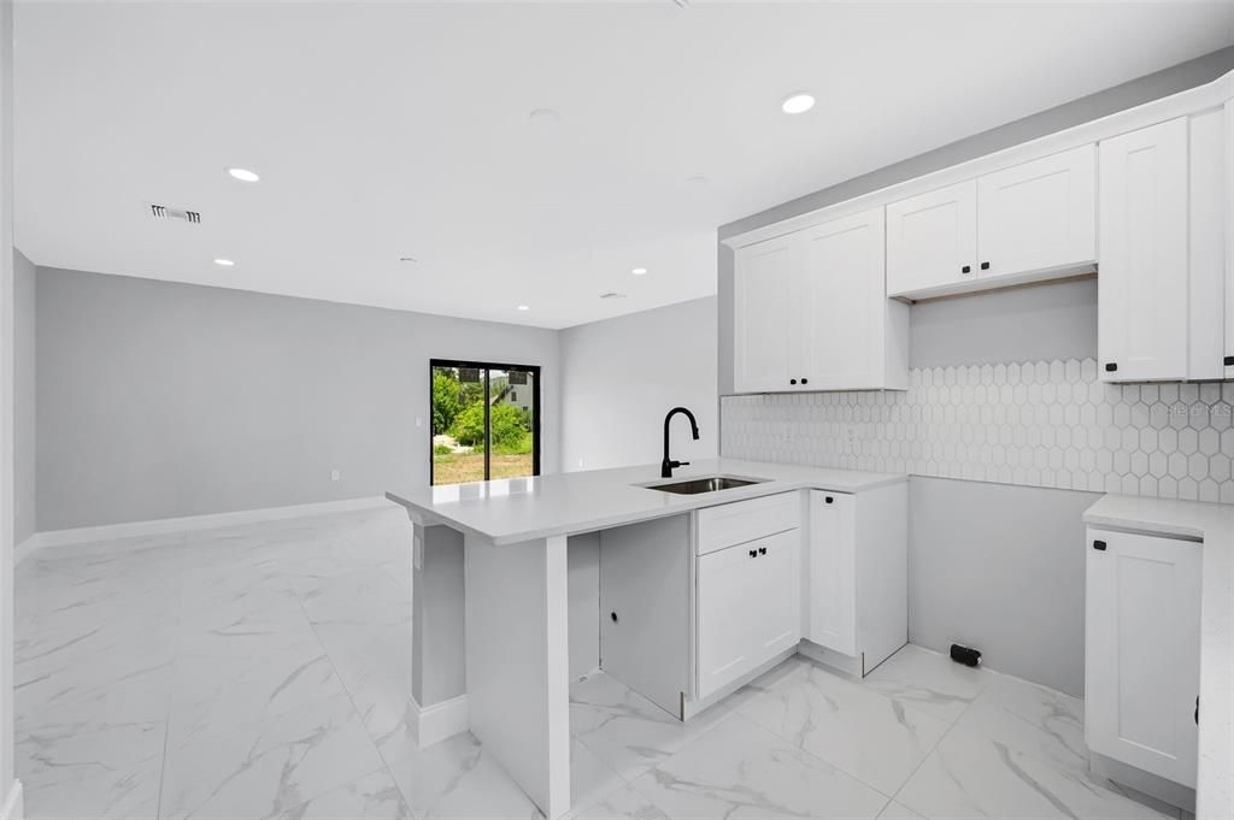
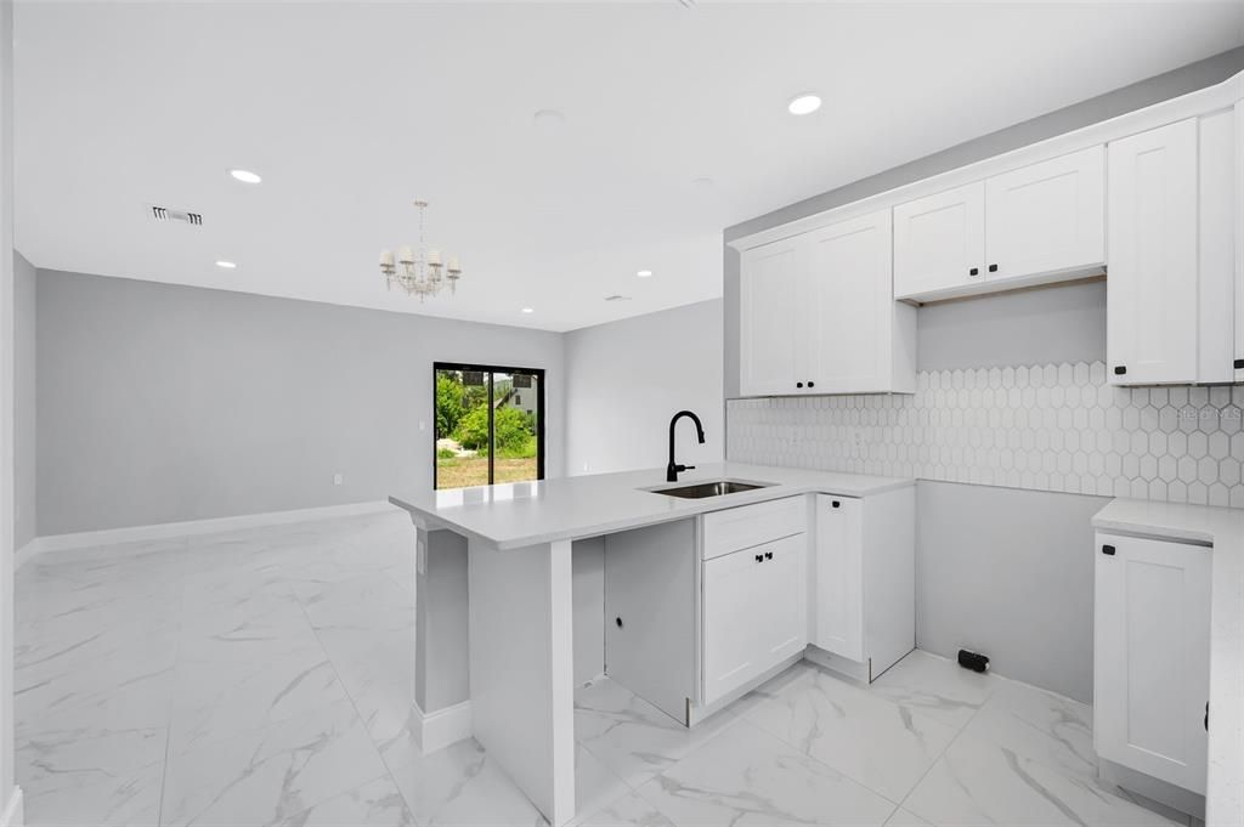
+ chandelier (420, 253)
